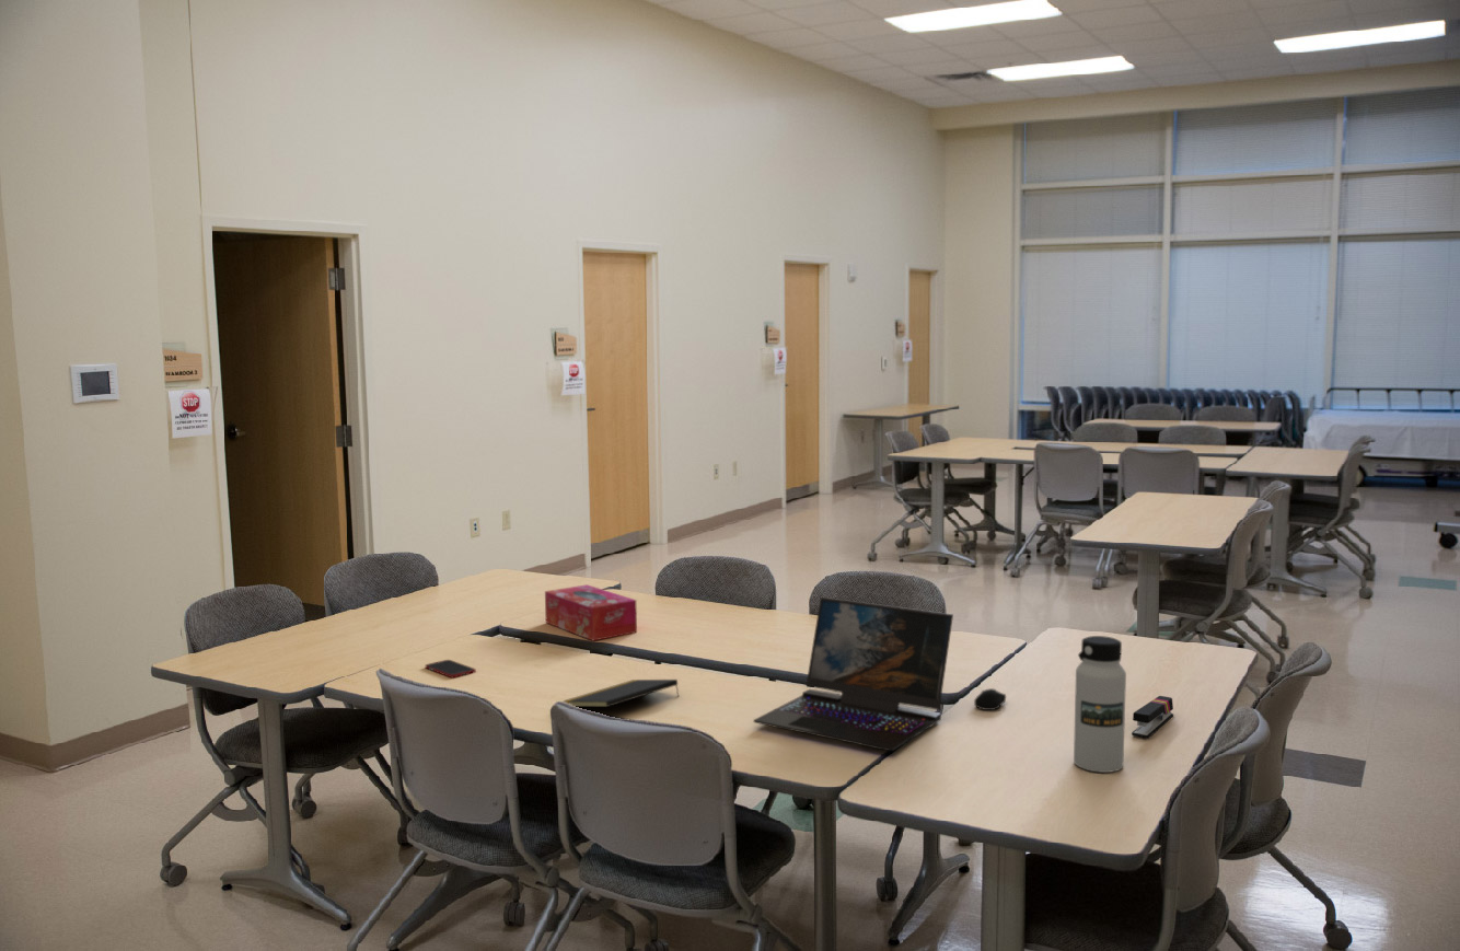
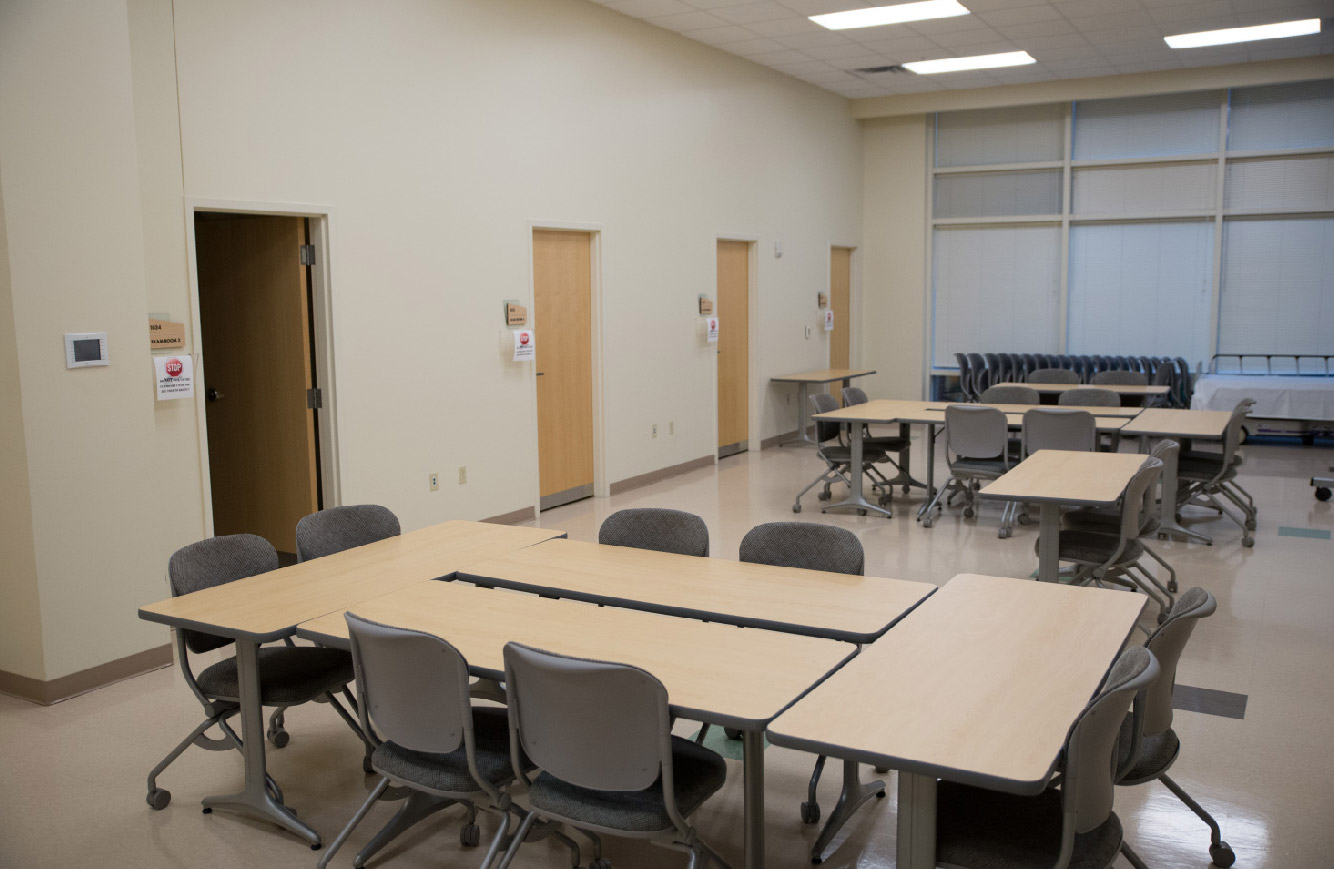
- cell phone (450, 669)
- tissue box (590, 611)
- laptop (854, 670)
- notepad (621, 693)
- stapler (1152, 714)
- water bottle (1100, 701)
- computer mouse (988, 694)
